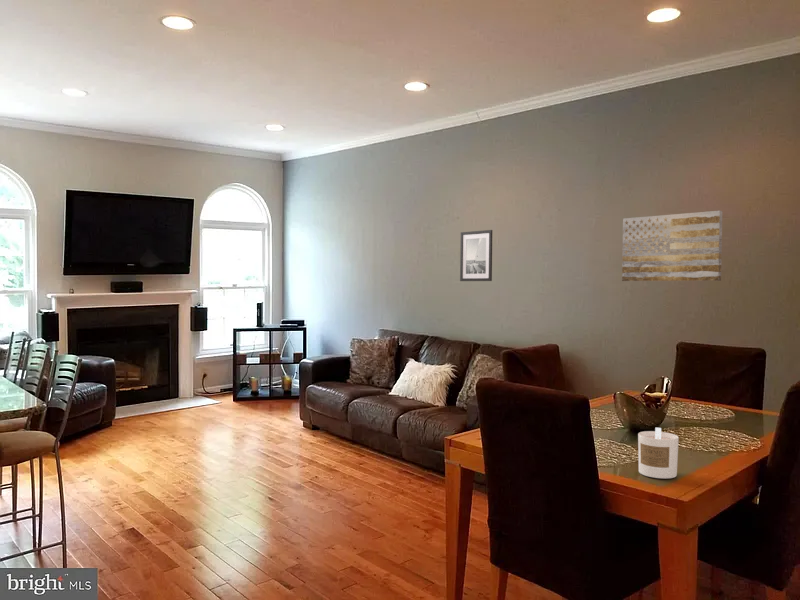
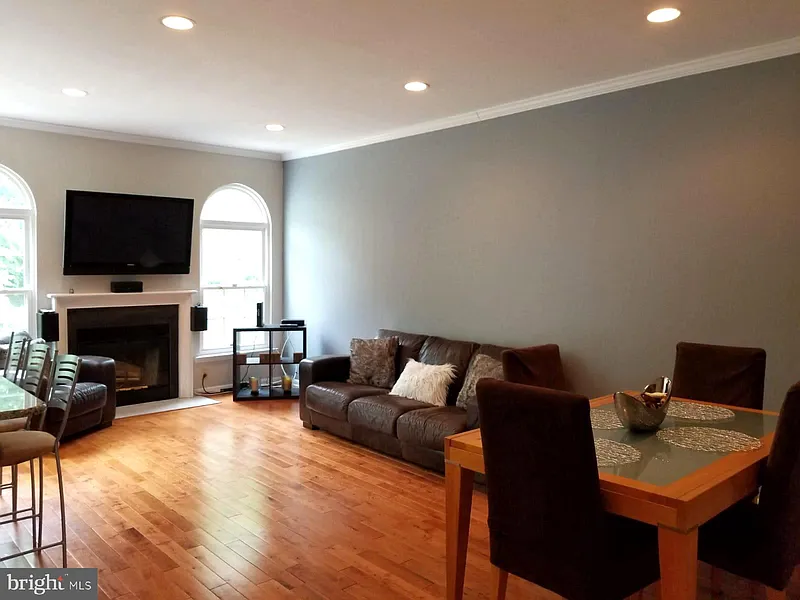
- candle (657, 450)
- wall art (475, 256)
- wall art (669, 247)
